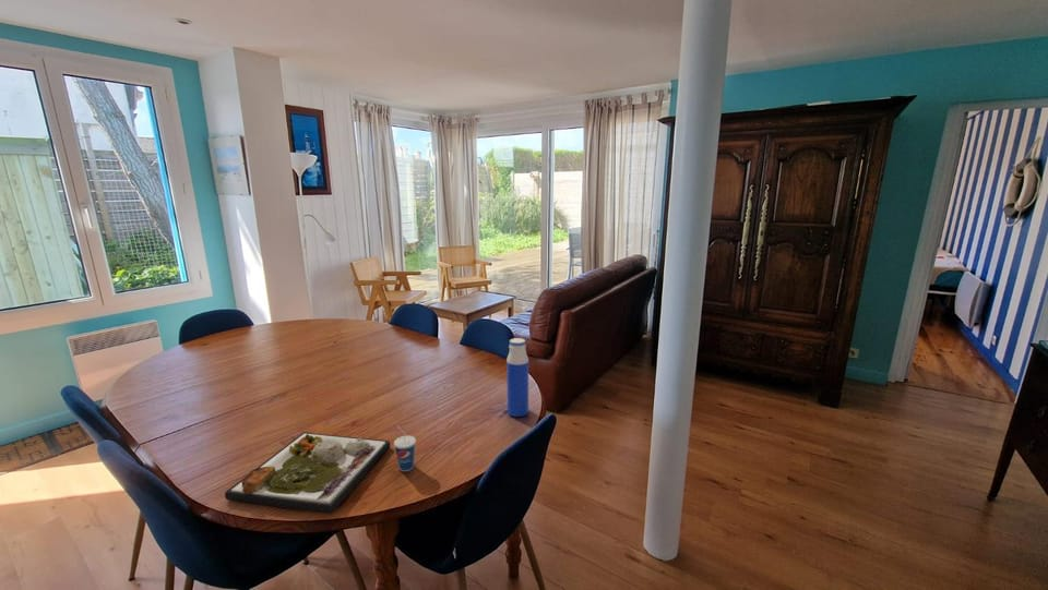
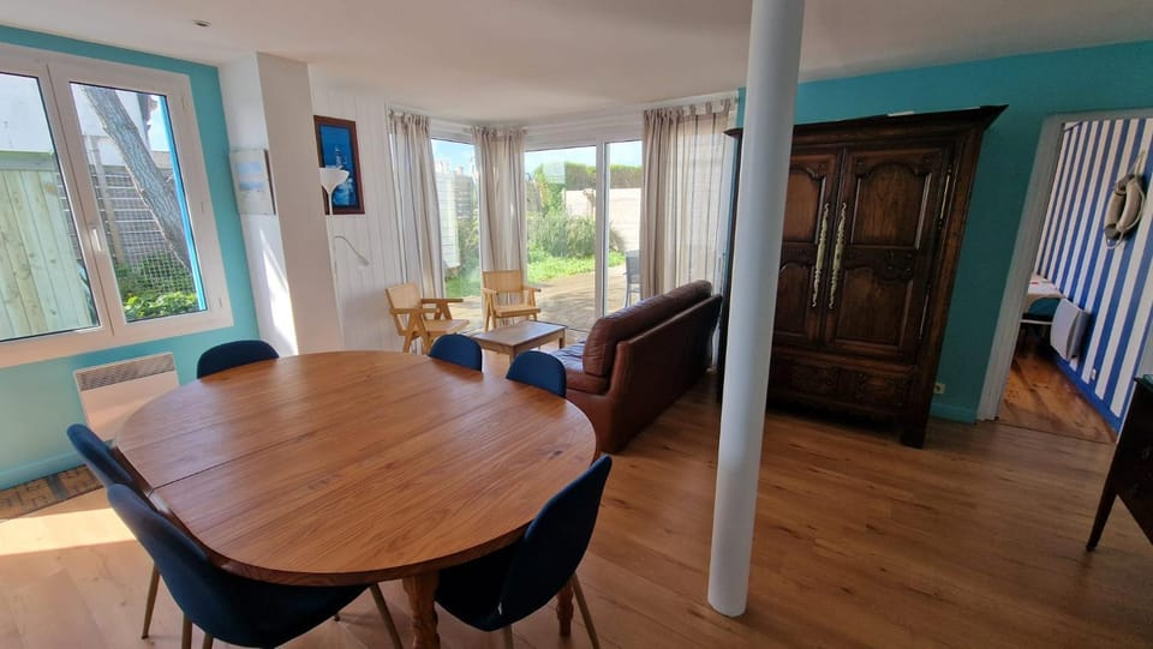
- cup (405, 446)
- water bottle (517, 376)
- dinner plate (314, 462)
